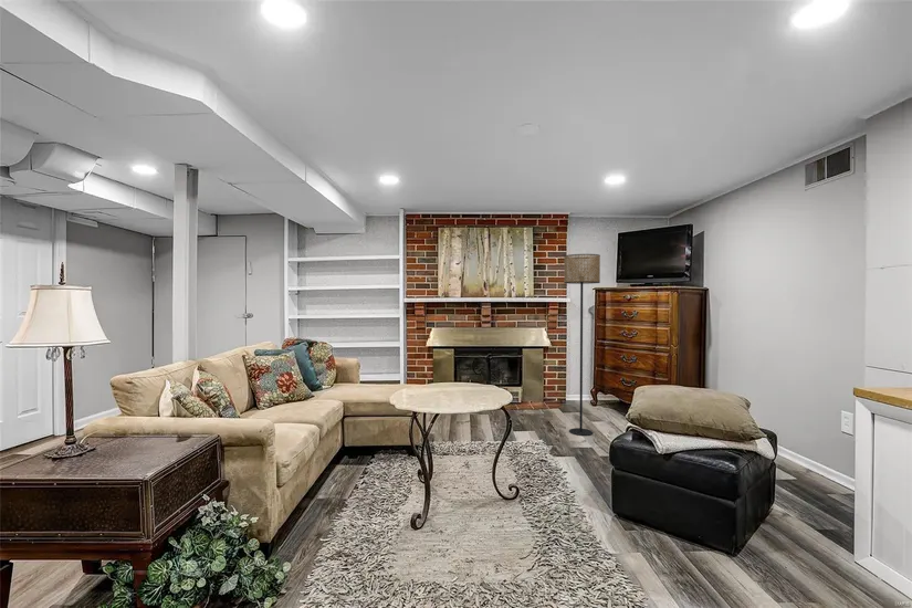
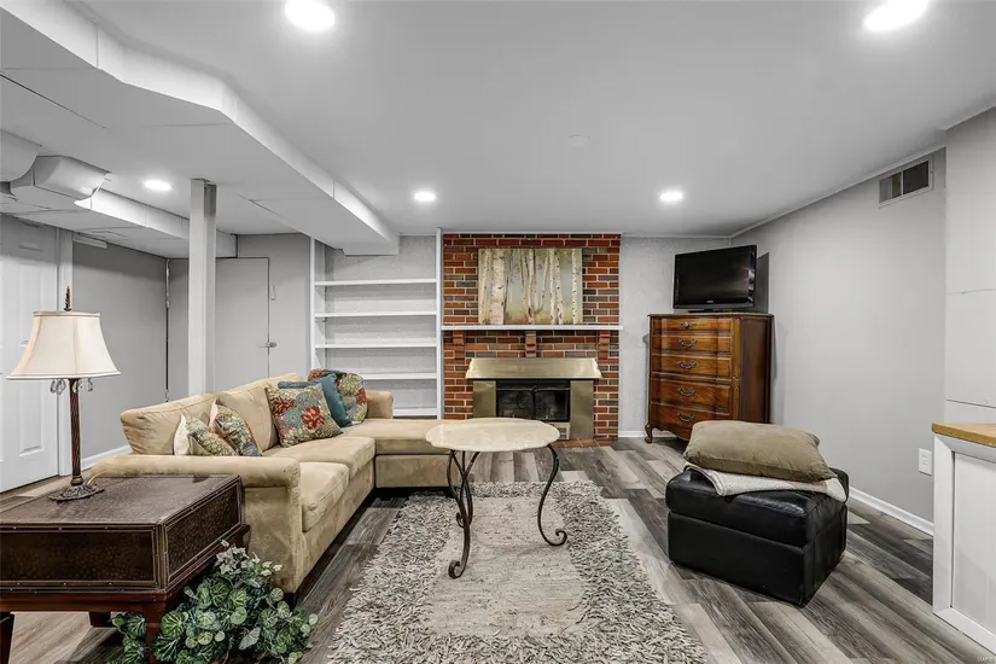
- floor lamp (580, 344)
